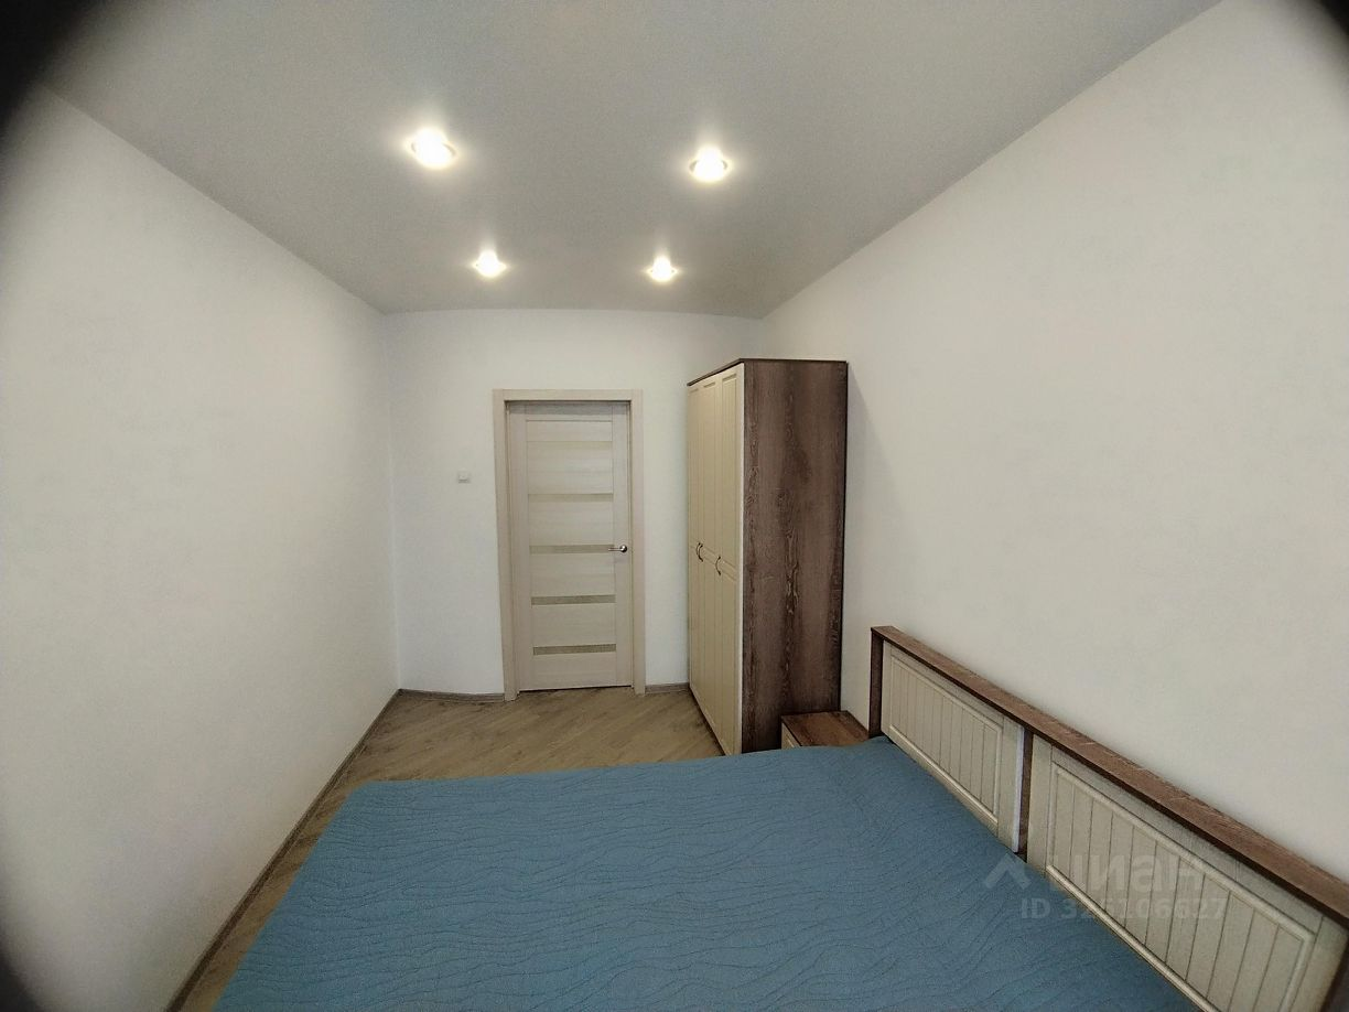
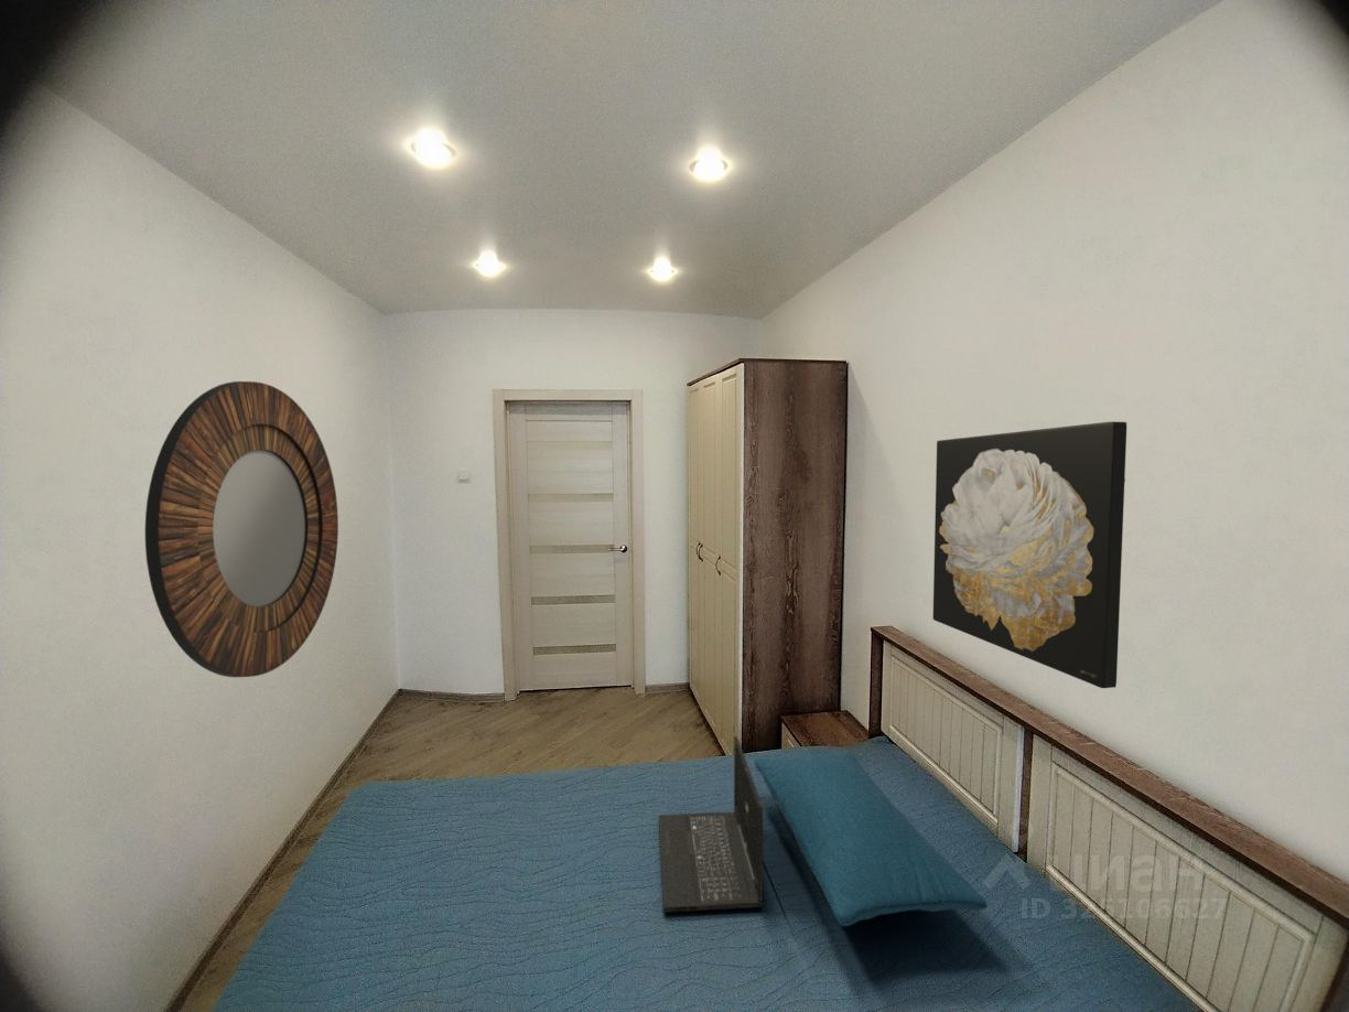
+ wall art (1010, 541)
+ laptop (704, 814)
+ pillow (846, 822)
+ home mirror (267, 527)
